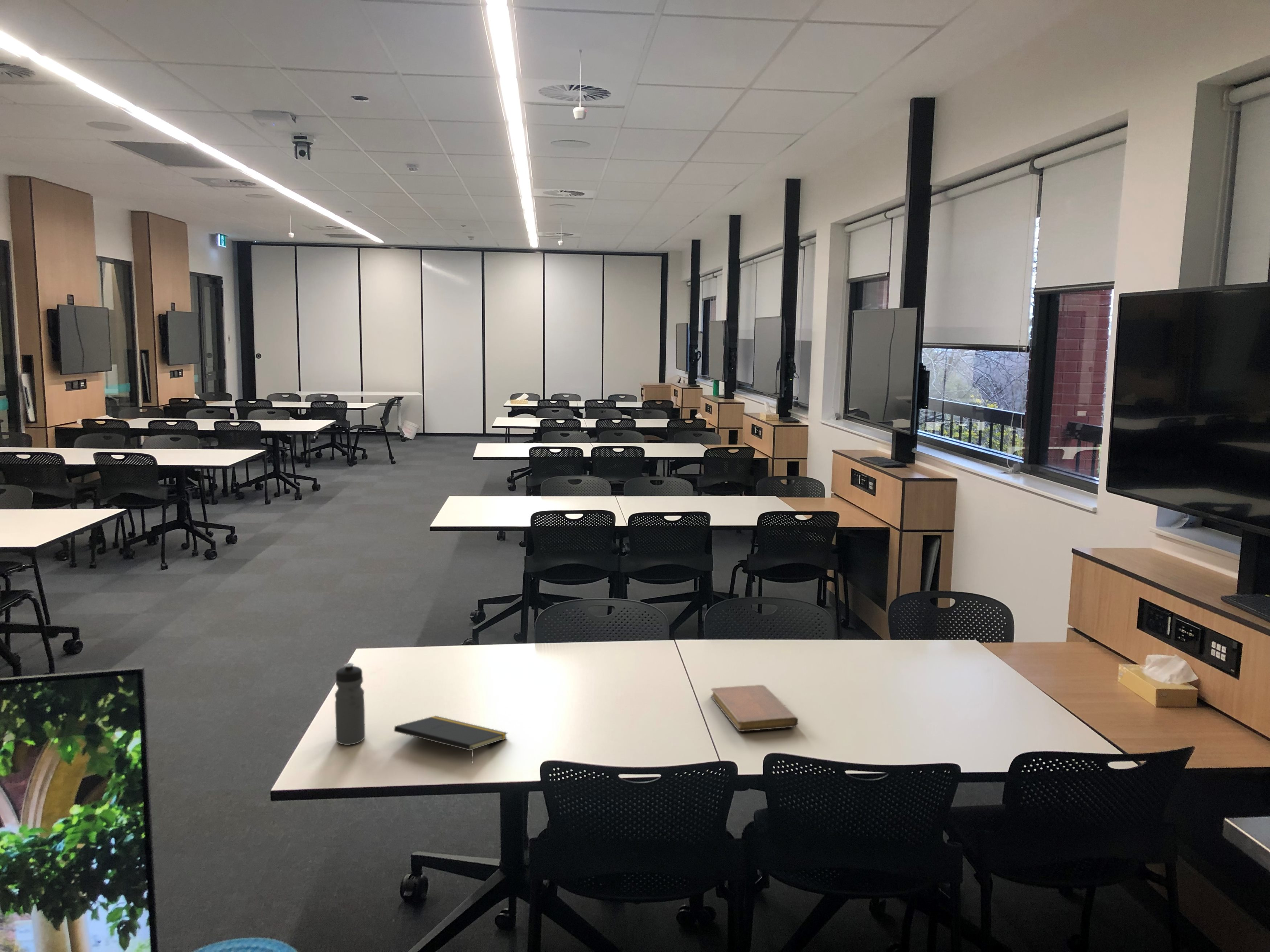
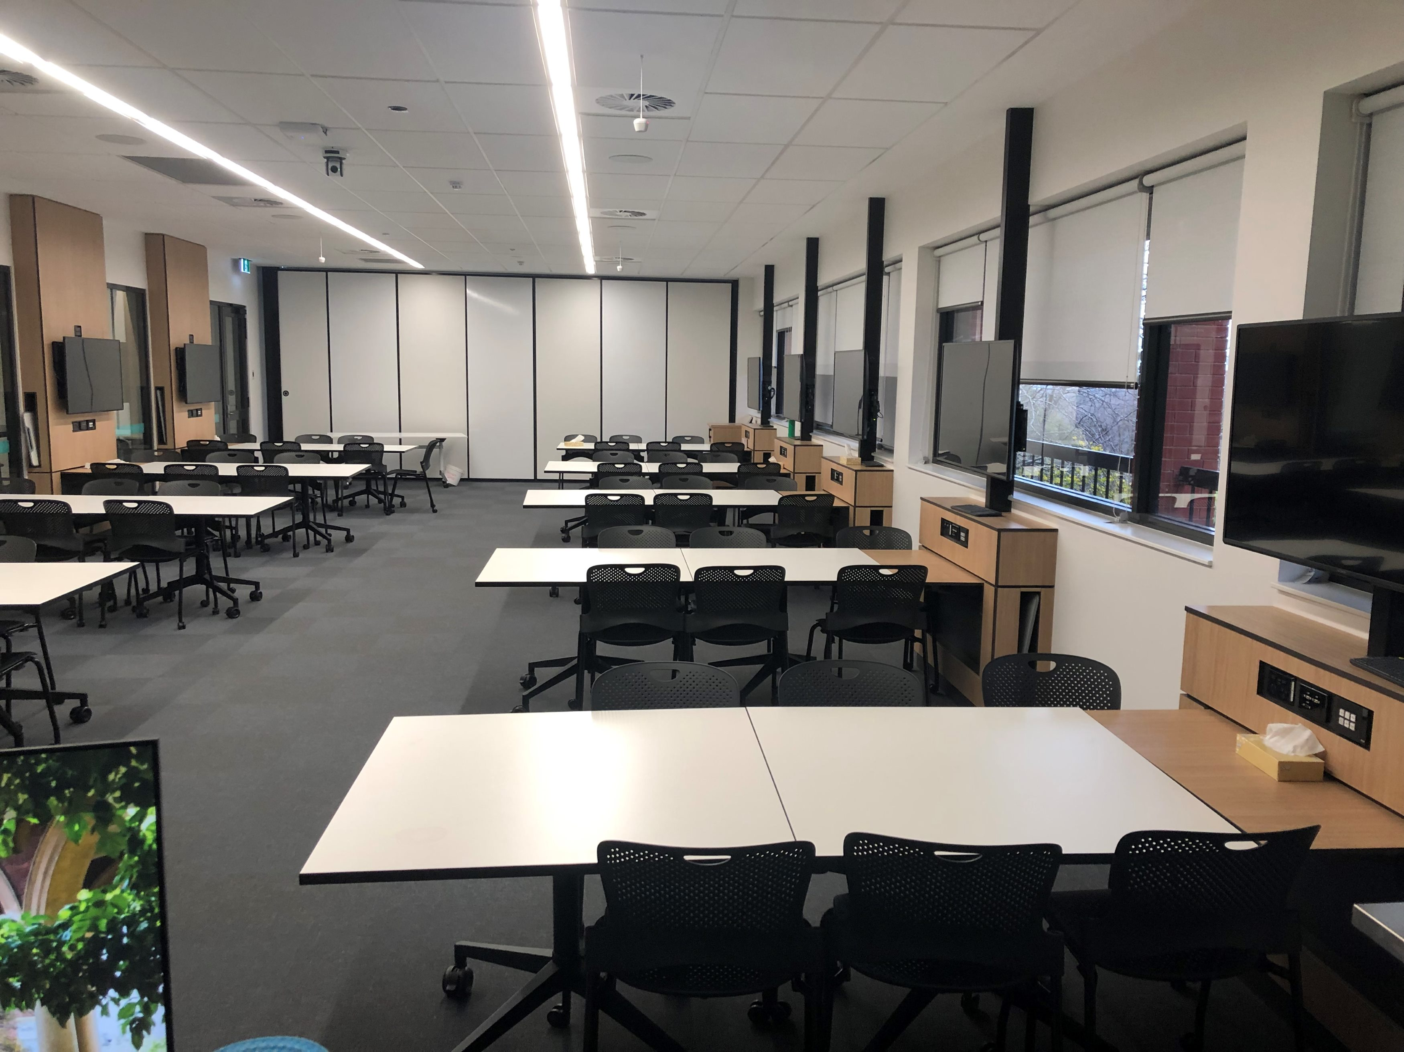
- water bottle (350, 702)
- notebook (753, 706)
- notepad (451, 732)
